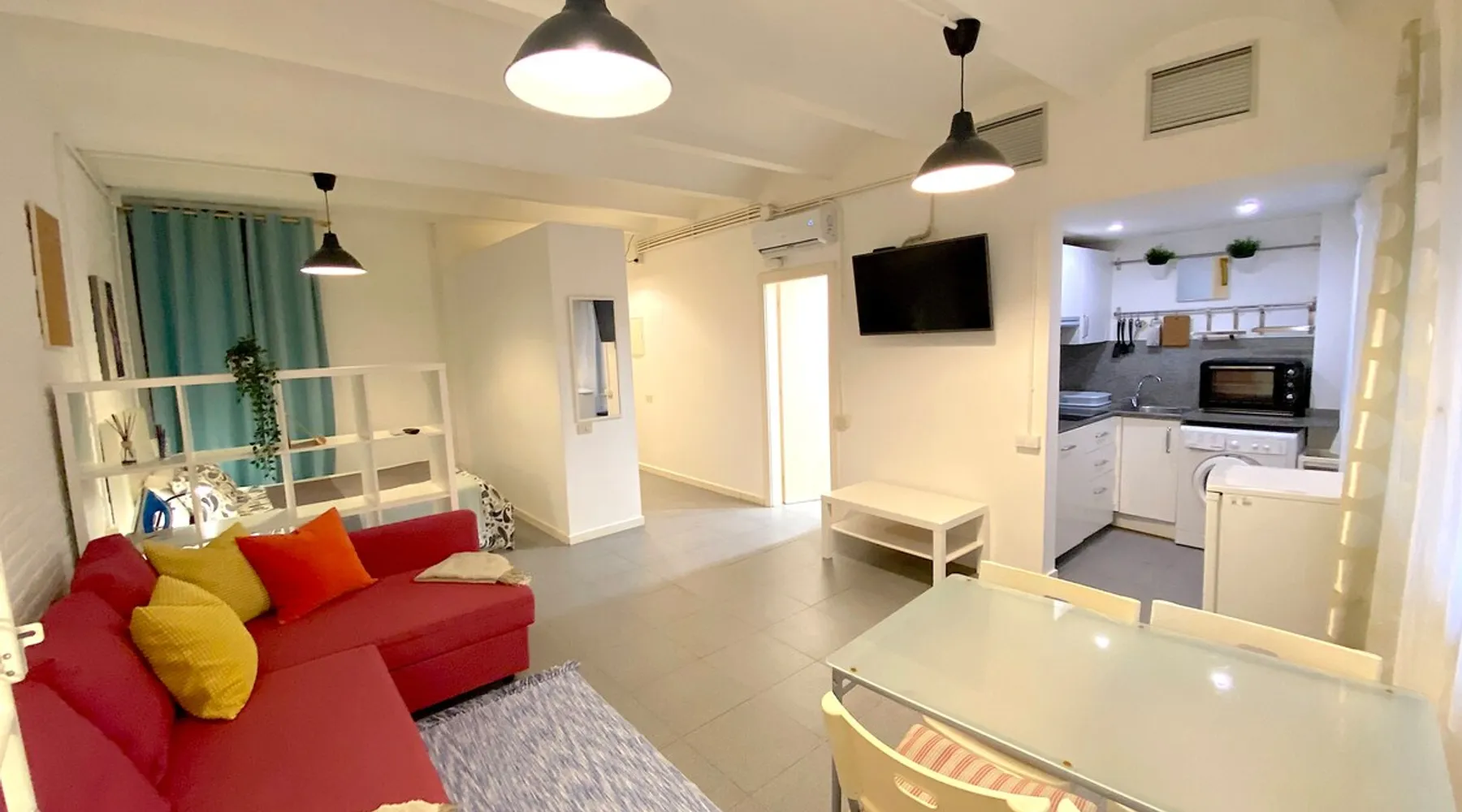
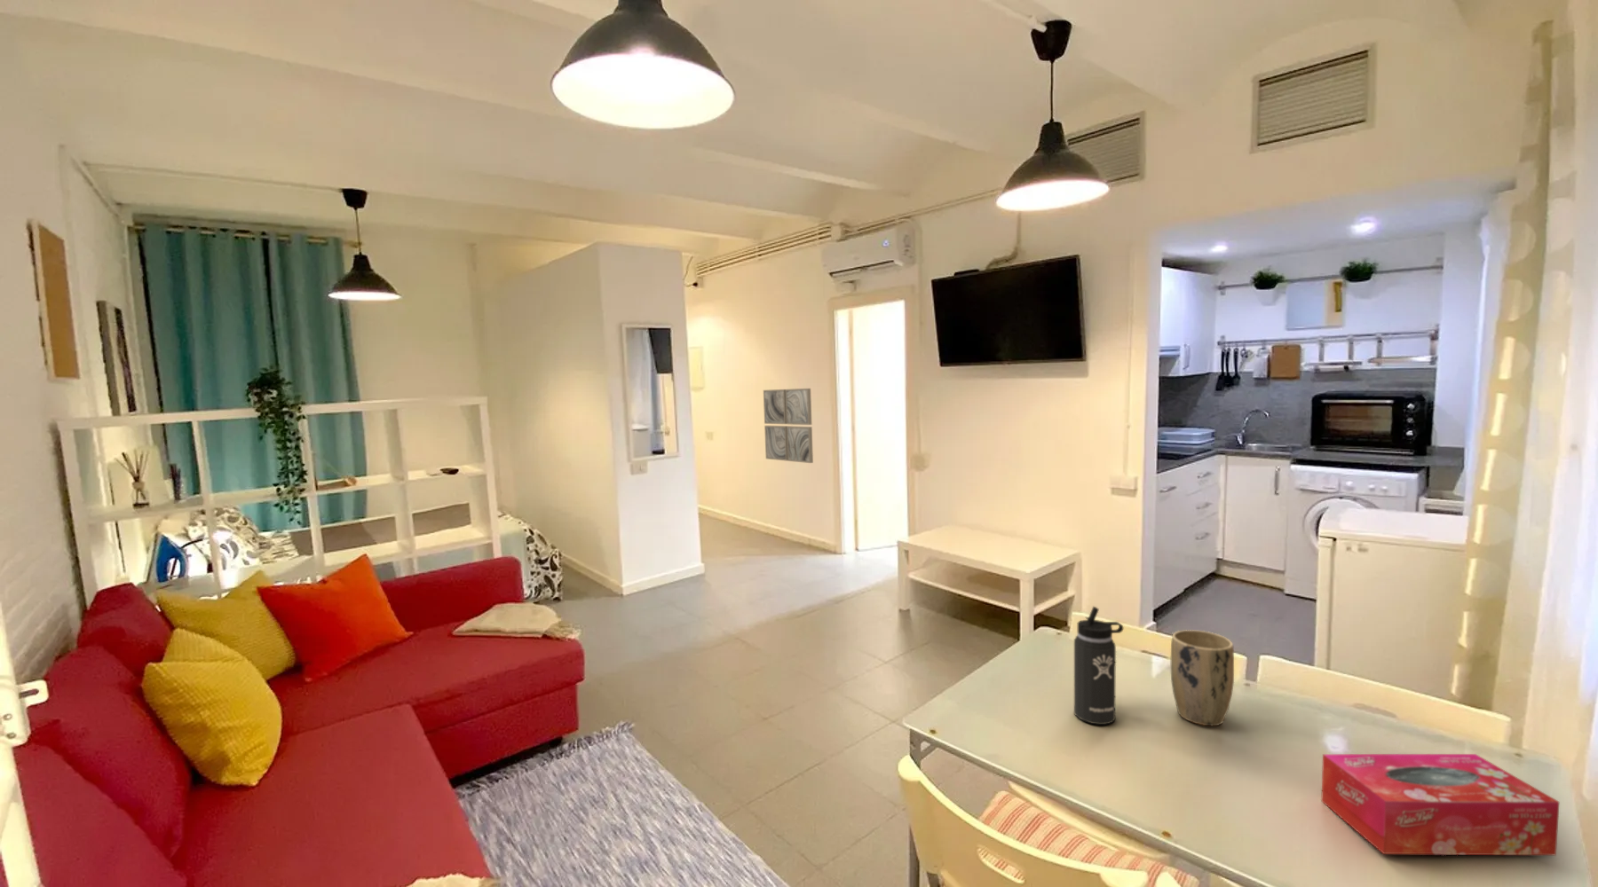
+ wall art (787, 426)
+ tissue box (1431, 801)
+ plant pot (1201, 677)
+ thermos bottle (1098, 661)
